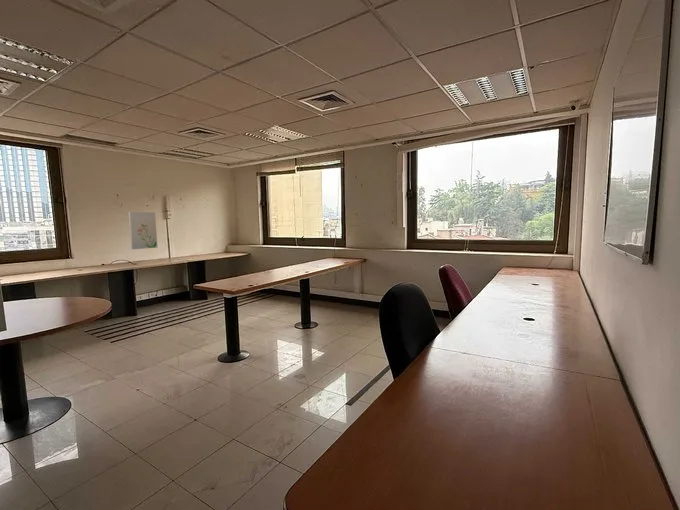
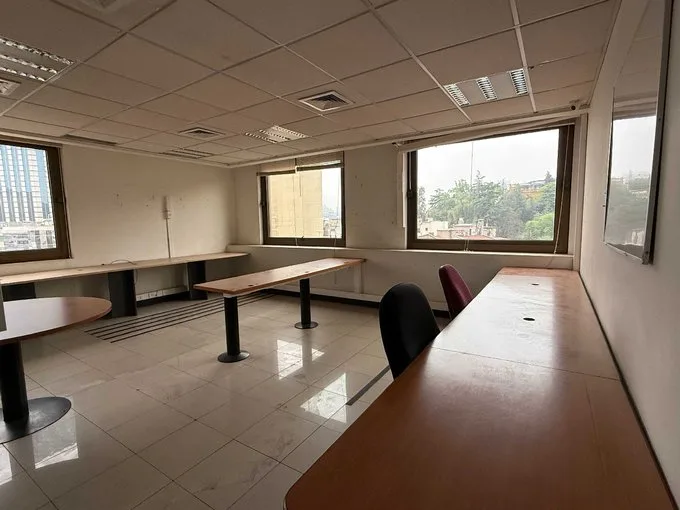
- wall art (143, 230)
